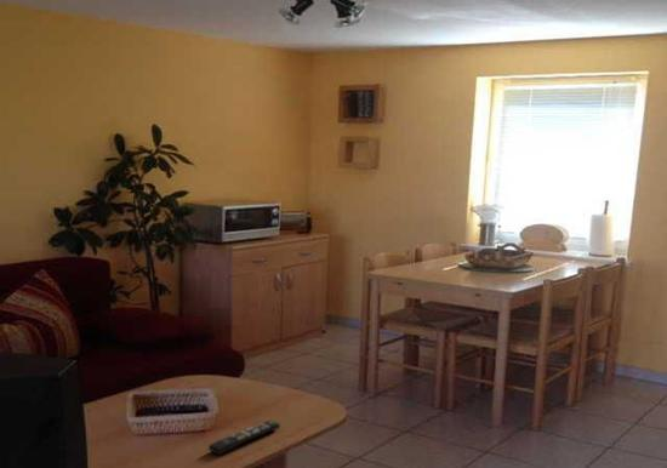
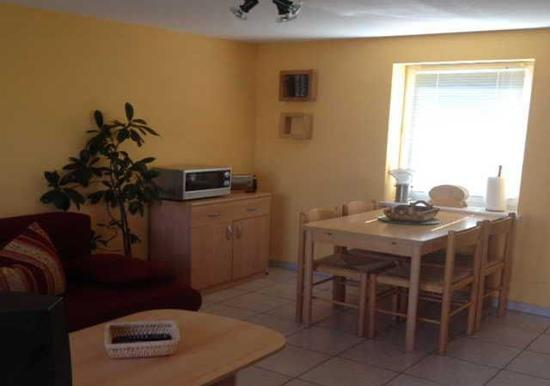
- remote control (245, 435)
